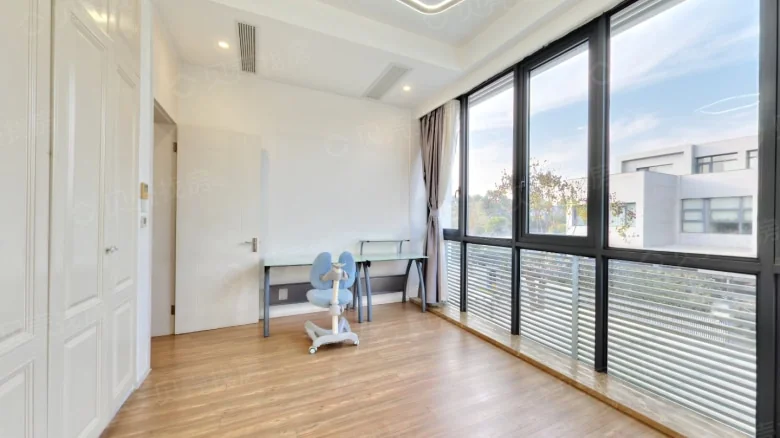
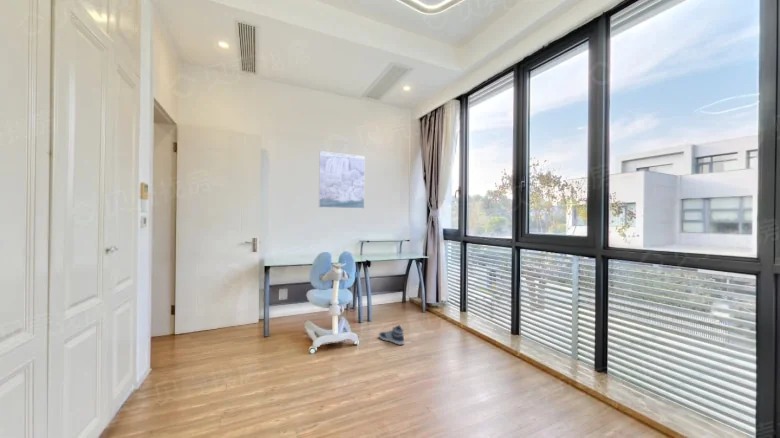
+ sneaker (391, 332)
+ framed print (342, 180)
